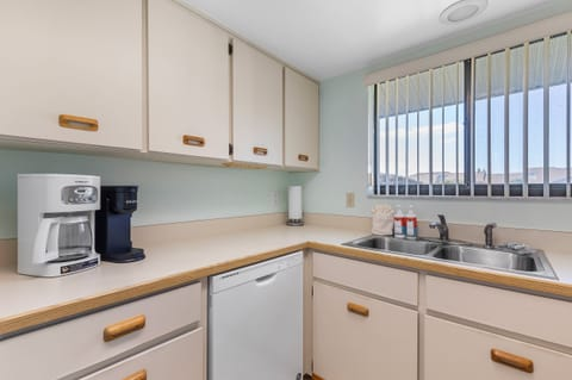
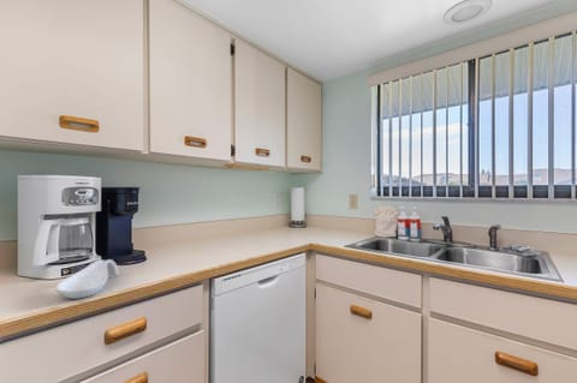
+ spoon rest (93, 276)
